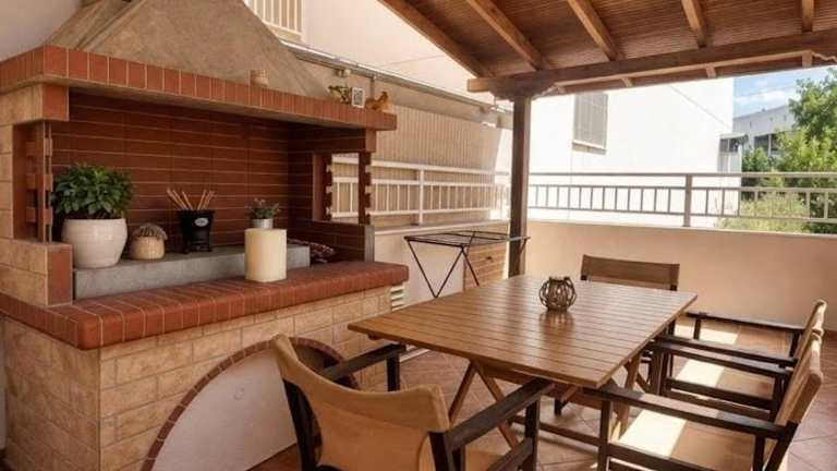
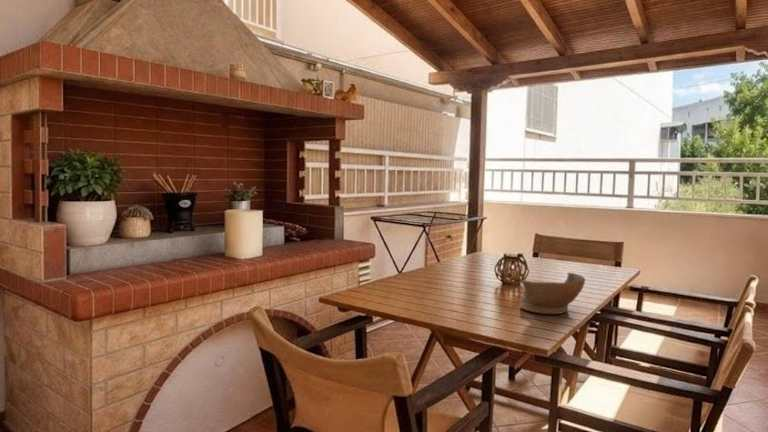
+ ceramic bowl (551, 293)
